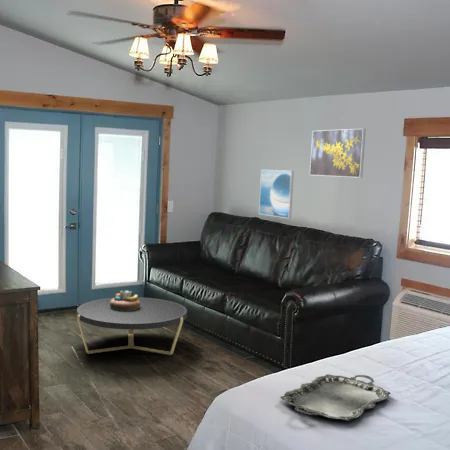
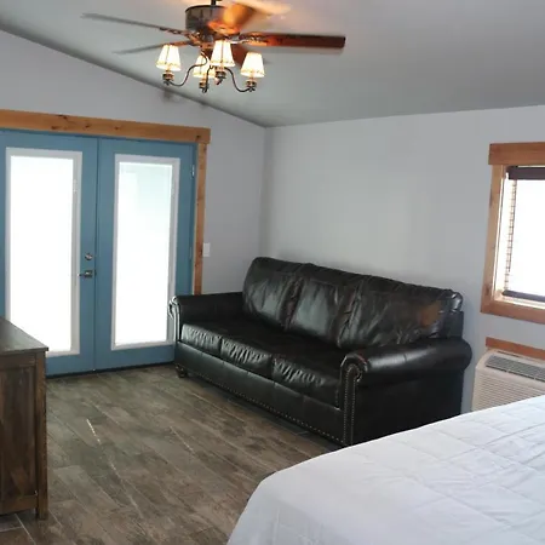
- decorative bowl (125, 298)
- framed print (336, 153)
- serving tray (336, 395)
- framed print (275, 193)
- coffee table (132, 328)
